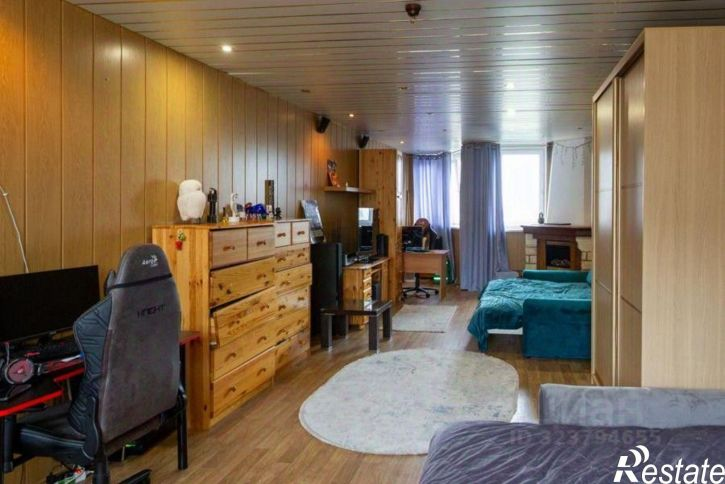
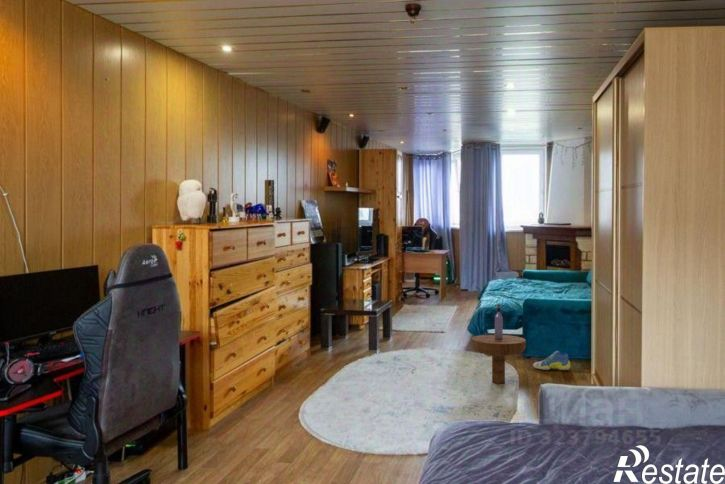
+ side table (498, 343)
+ sneaker (551, 359)
